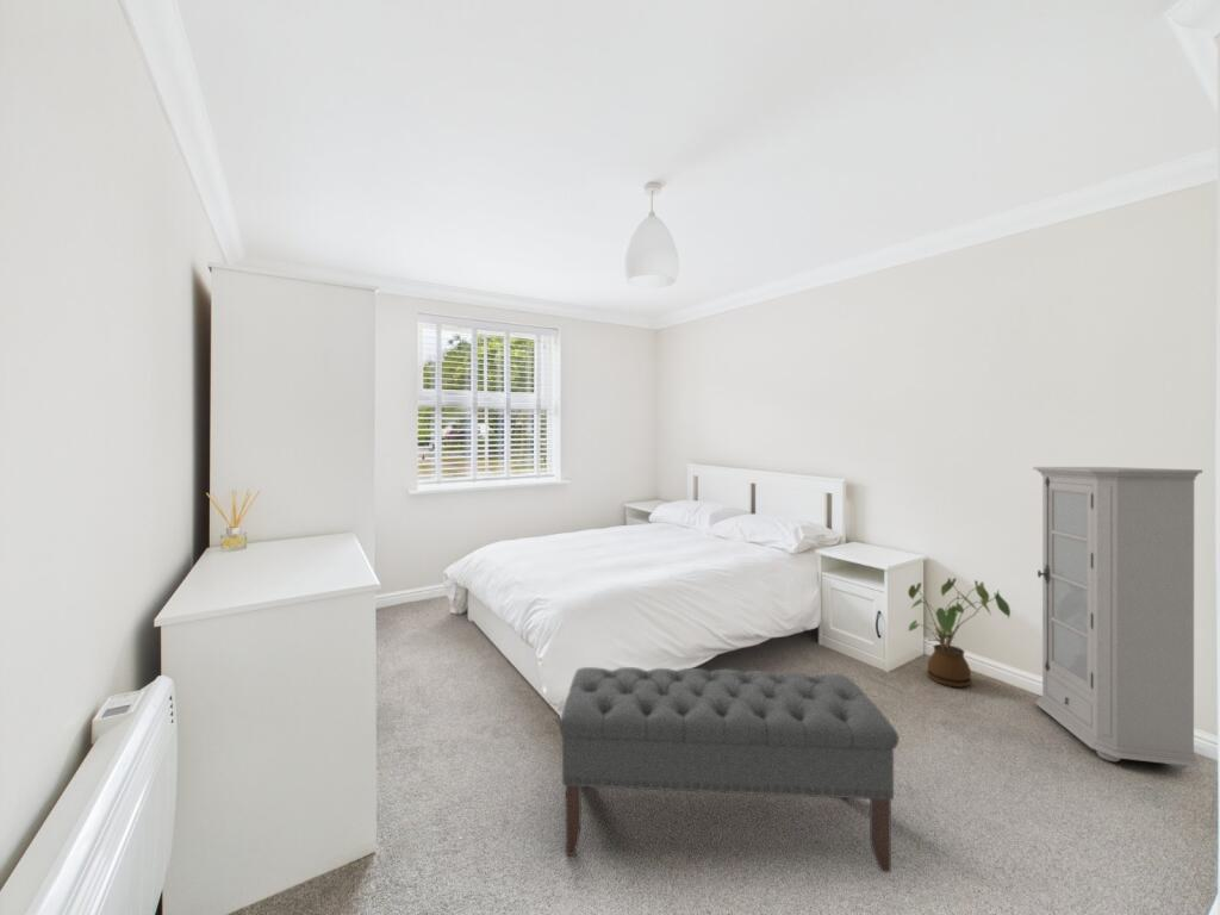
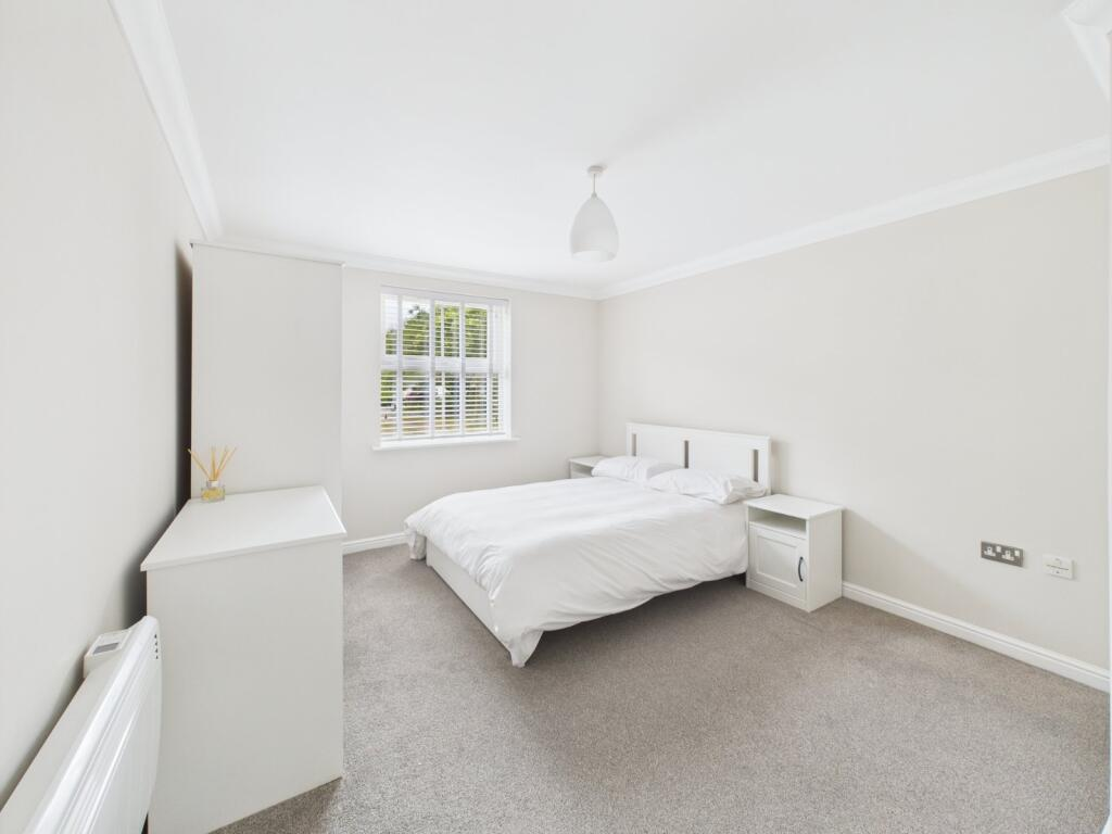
- cabinet (1110, 602)
- house plant (952, 631)
- bench (716, 754)
